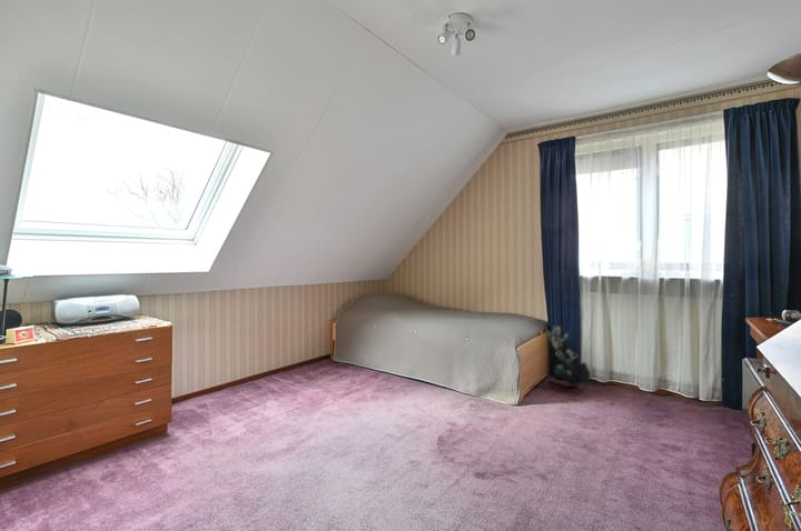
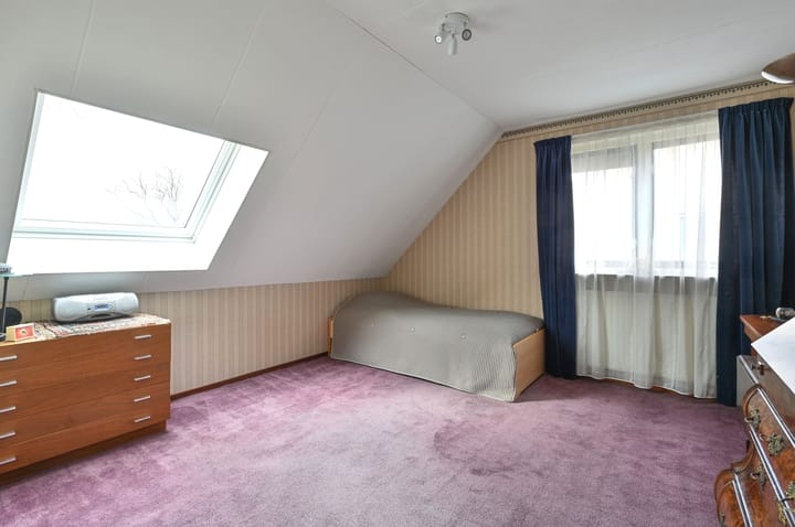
- decorative plant (570, 358)
